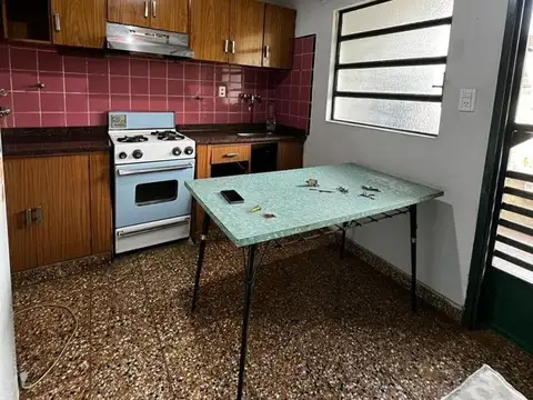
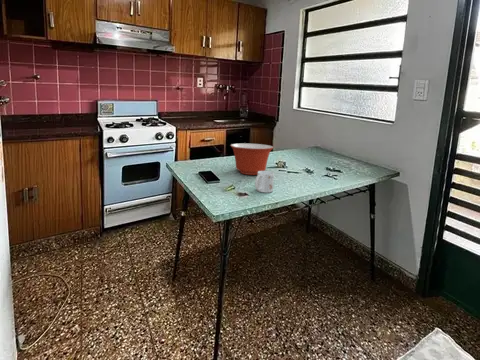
+ mug (263, 182)
+ mixing bowl (251, 159)
